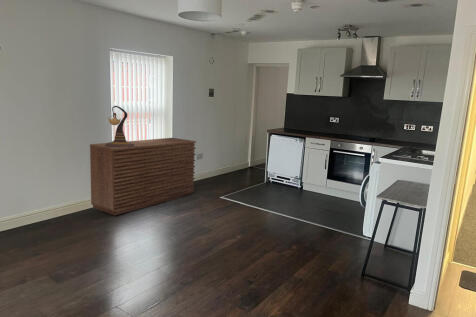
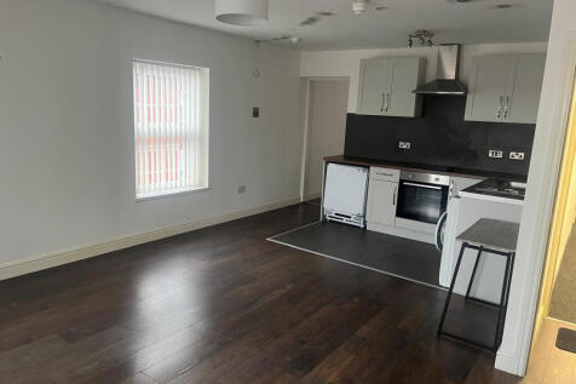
- candle holder (120, 125)
- sideboard (147, 172)
